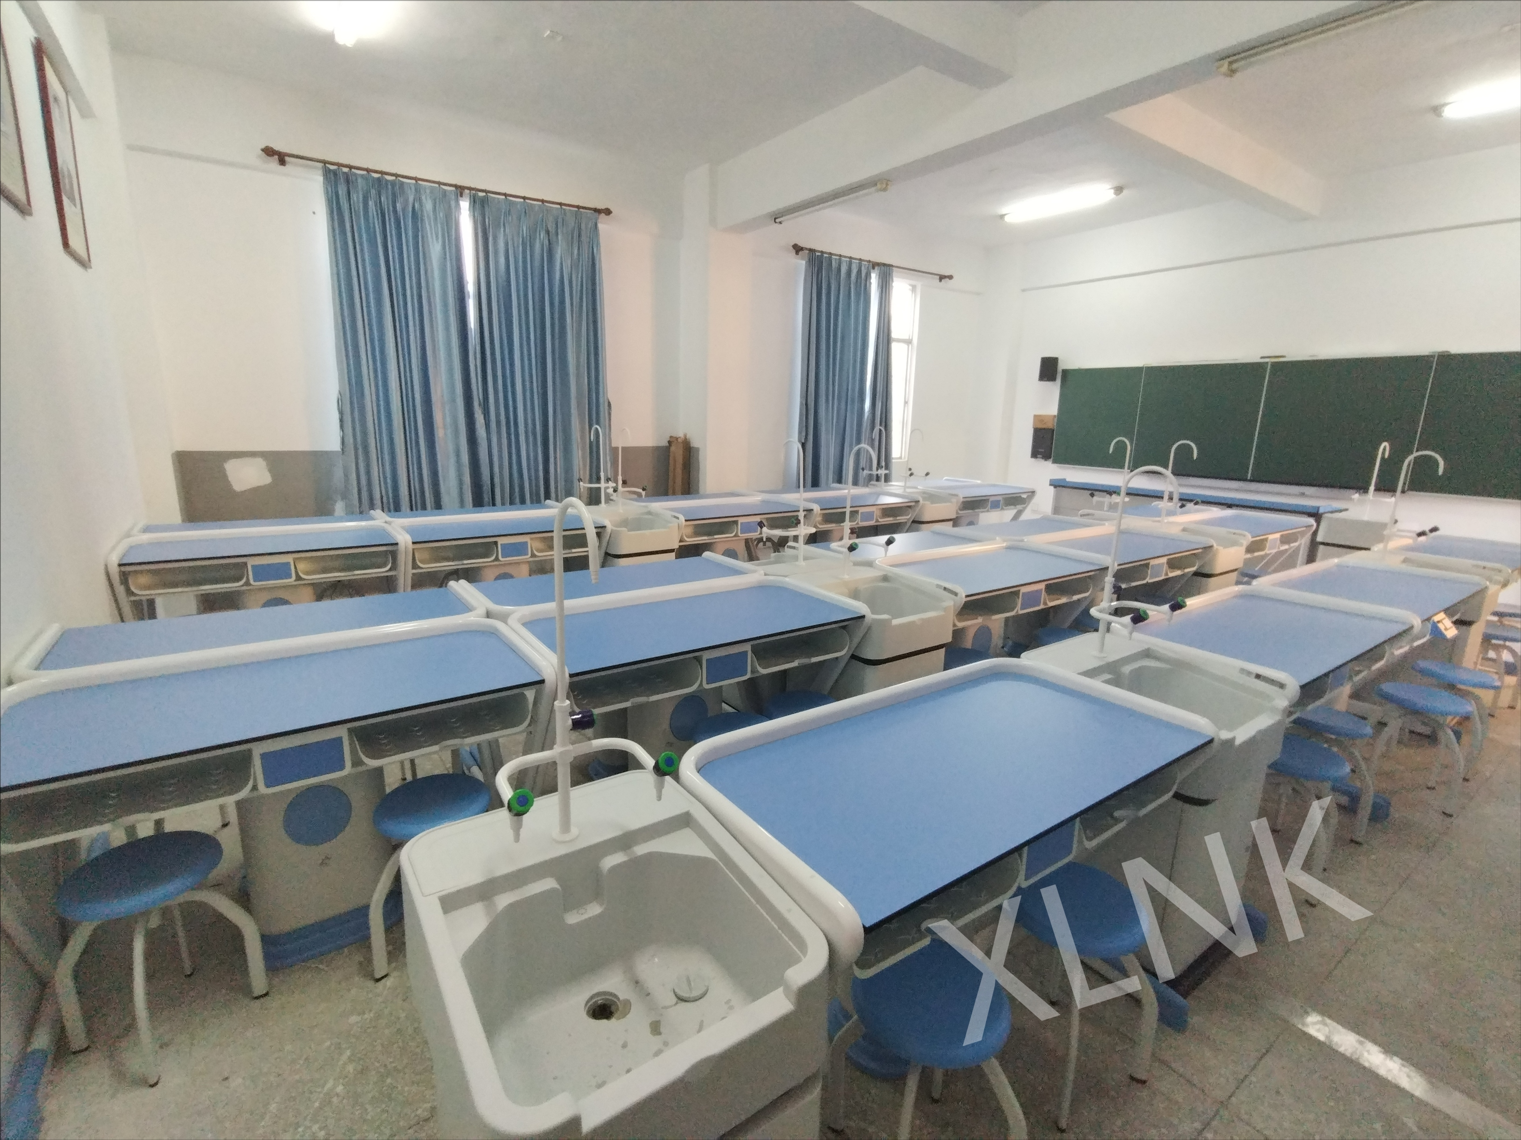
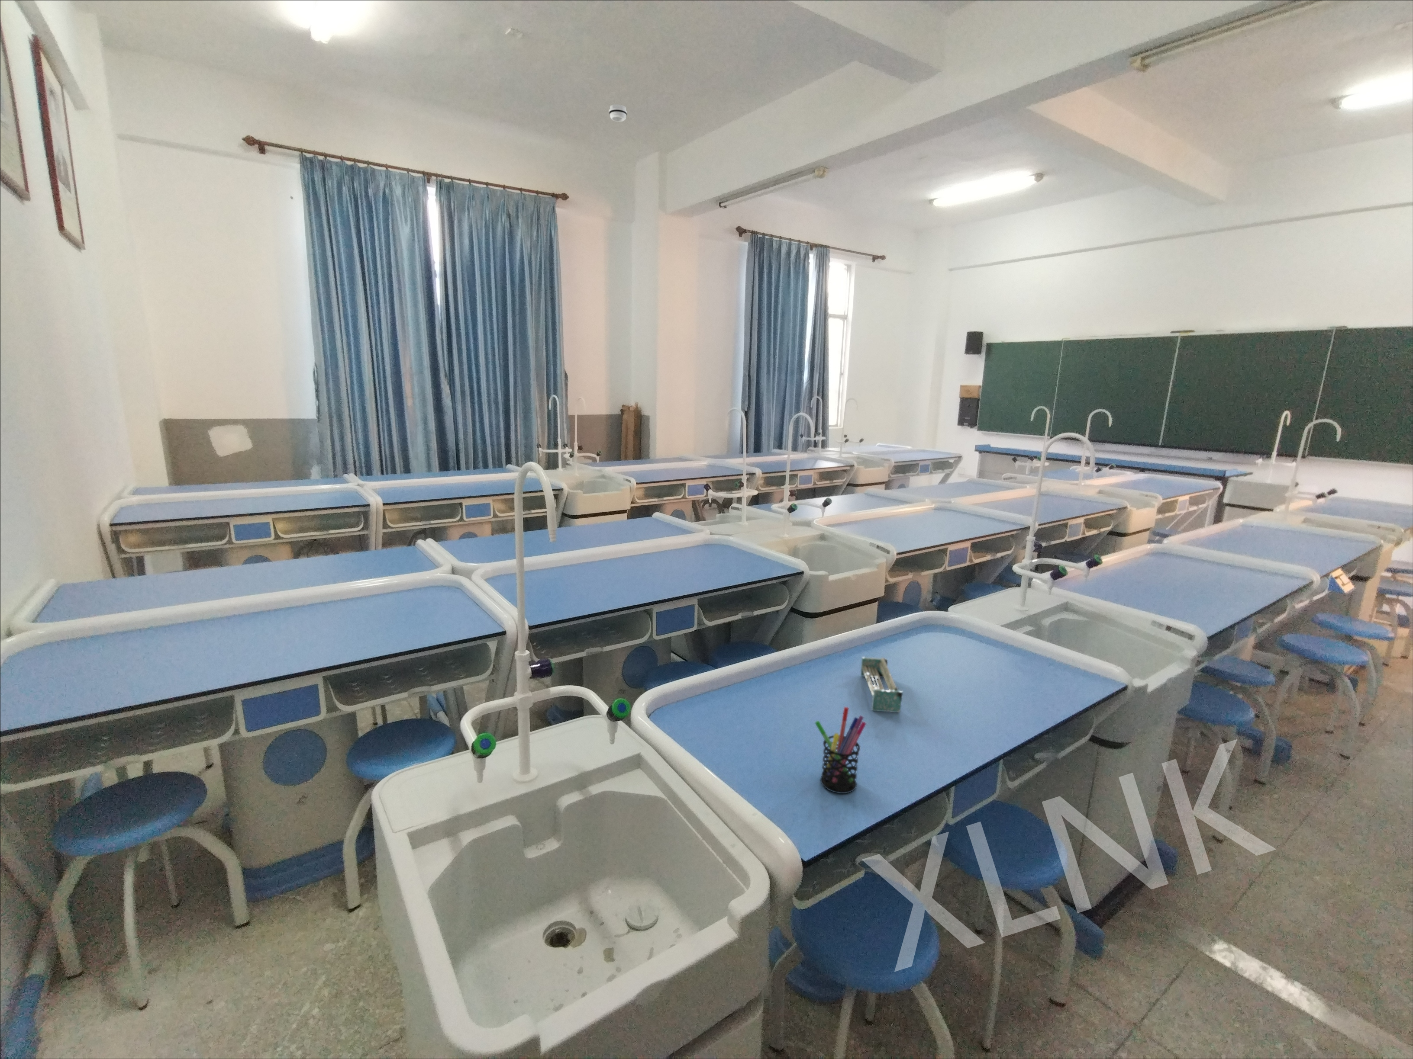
+ pen holder (837, 748)
+ smoke detector (617, 113)
+ shelf (880, 682)
